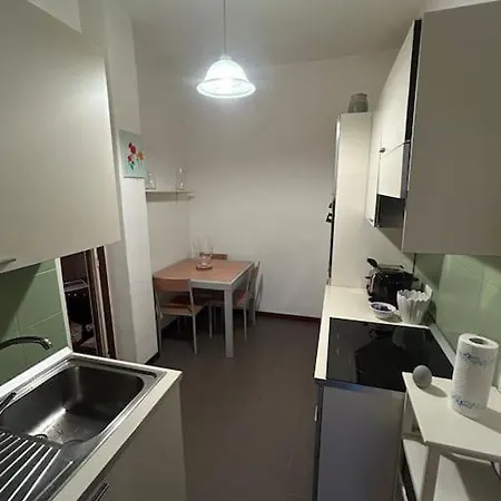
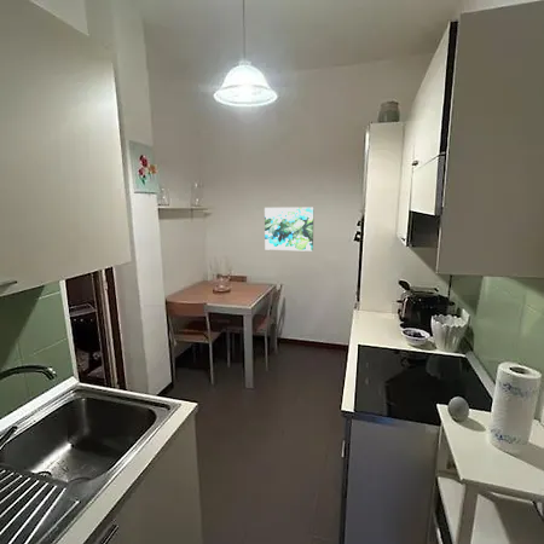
+ wall art (288, 228)
